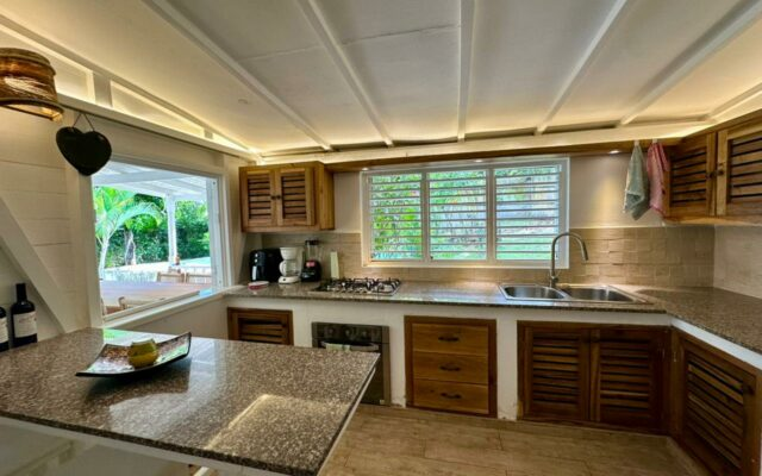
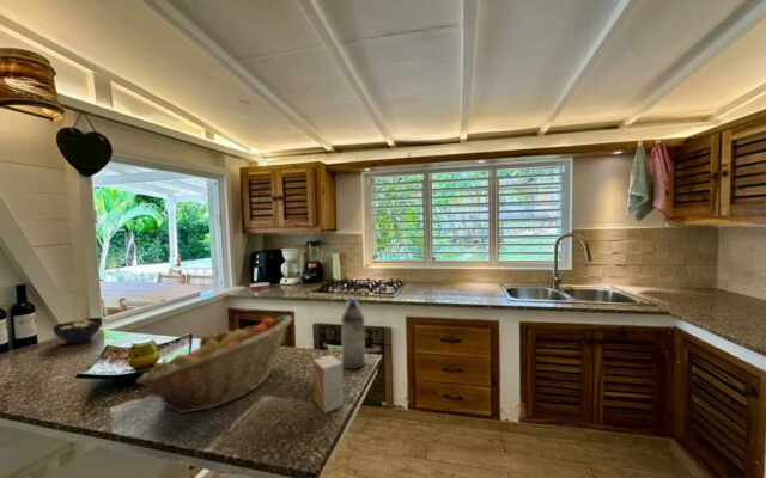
+ small box (328, 381)
+ fruit basket (226, 354)
+ bowl (79, 330)
+ water bottle (352, 332)
